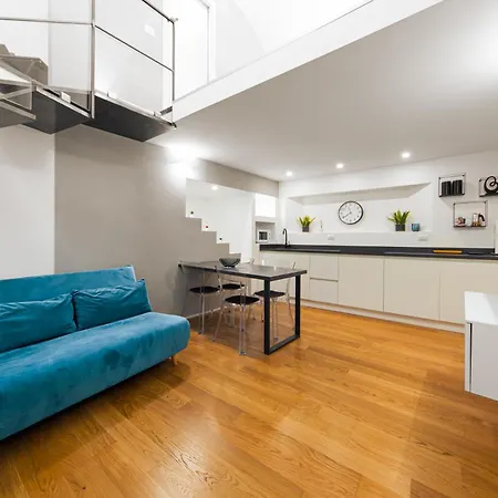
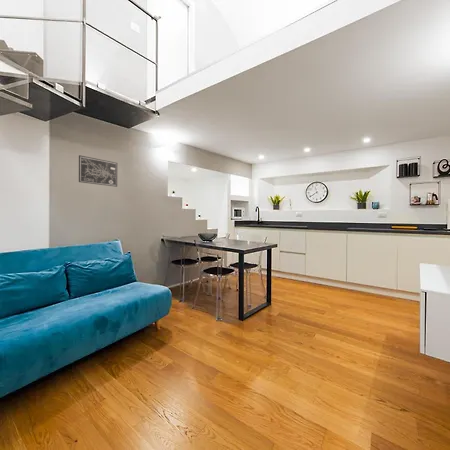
+ wall art (99, 171)
